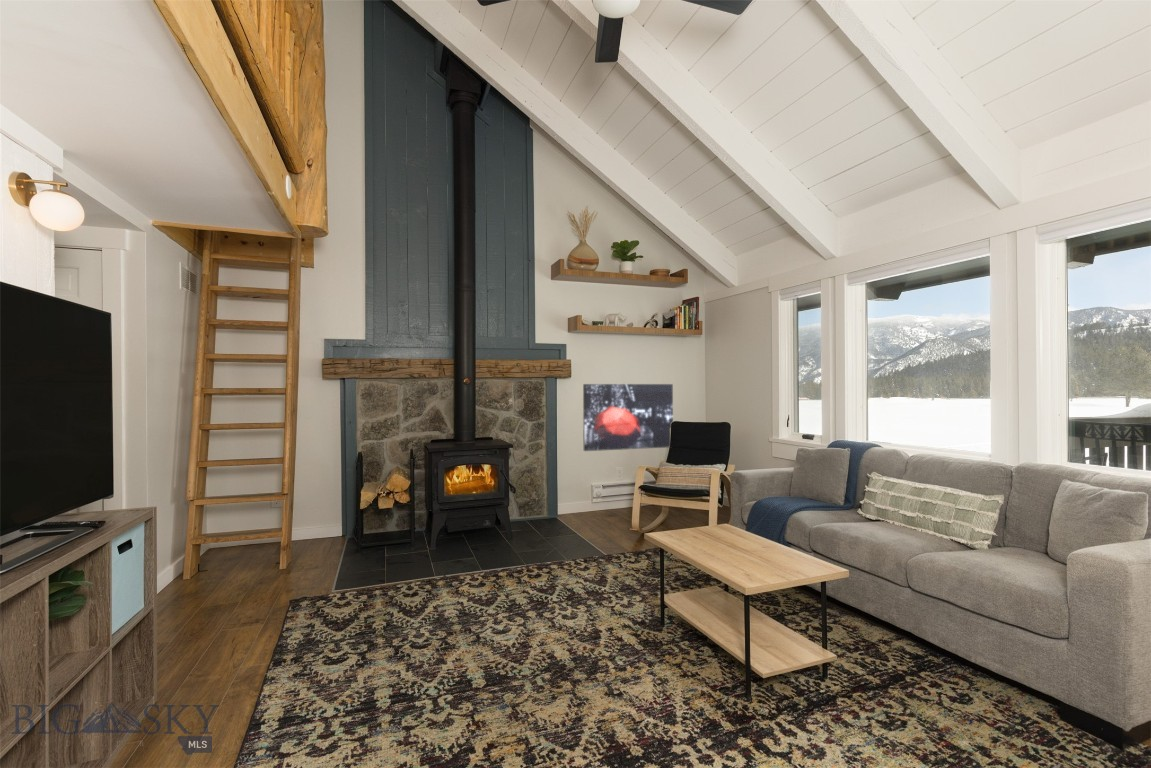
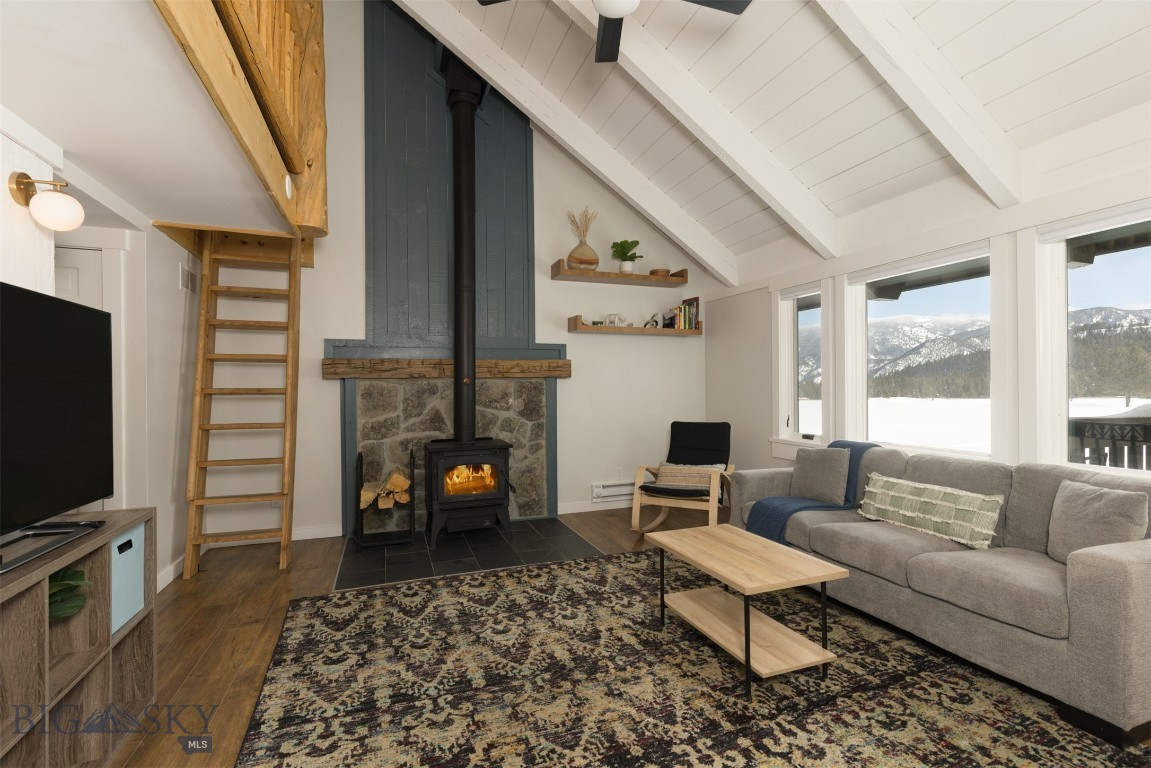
- wall art (629, 416)
